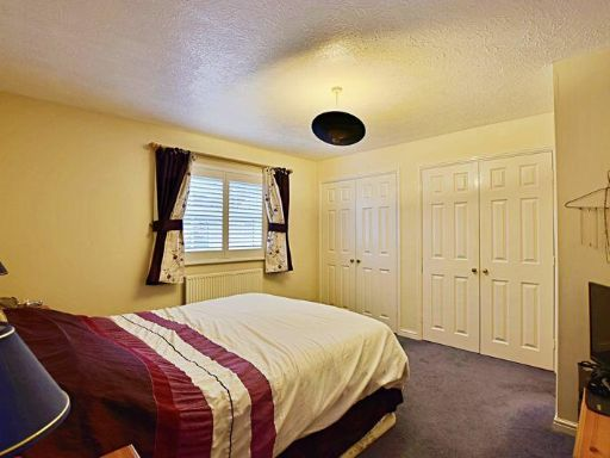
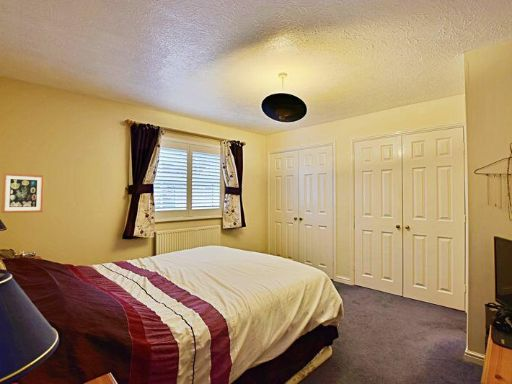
+ wall art (23, 193)
